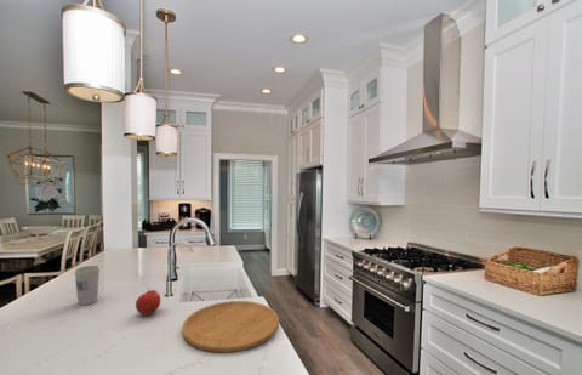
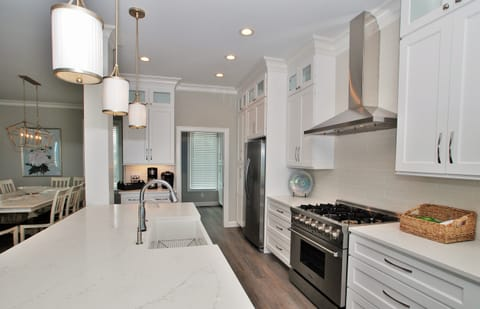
- fruit (148, 301)
- cutting board (232, 323)
- cup (87, 285)
